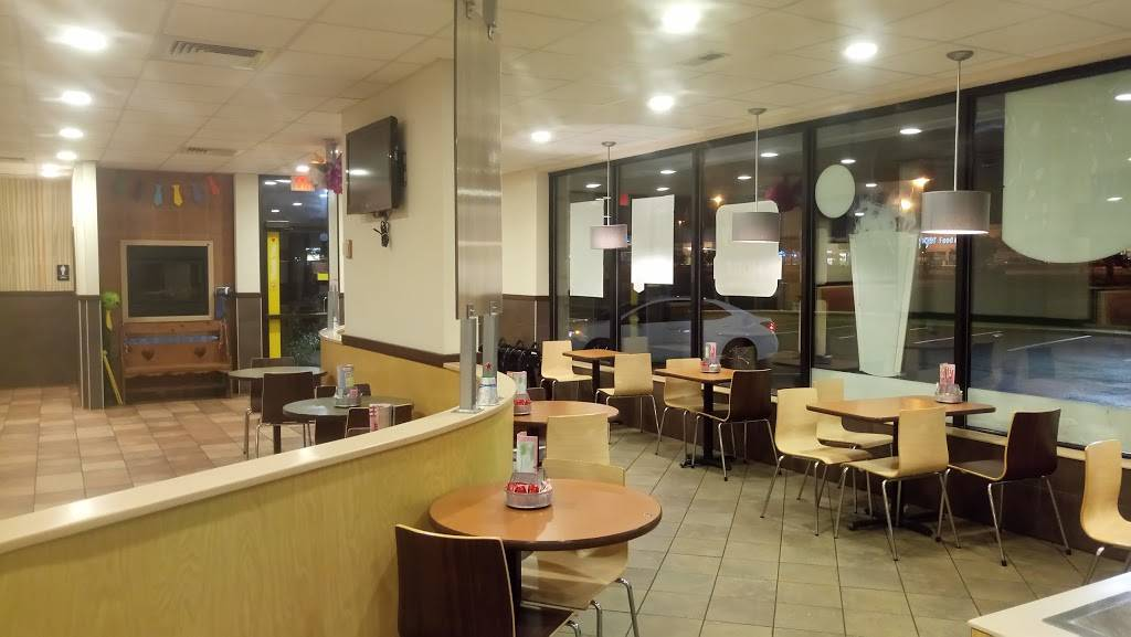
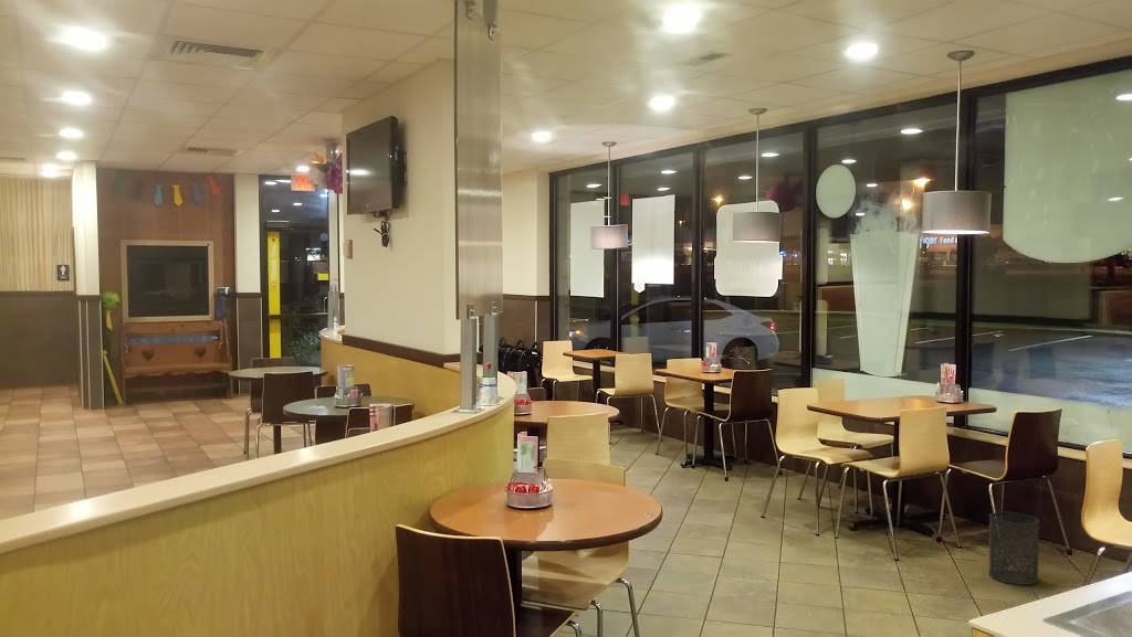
+ trash can (1013, 548)
